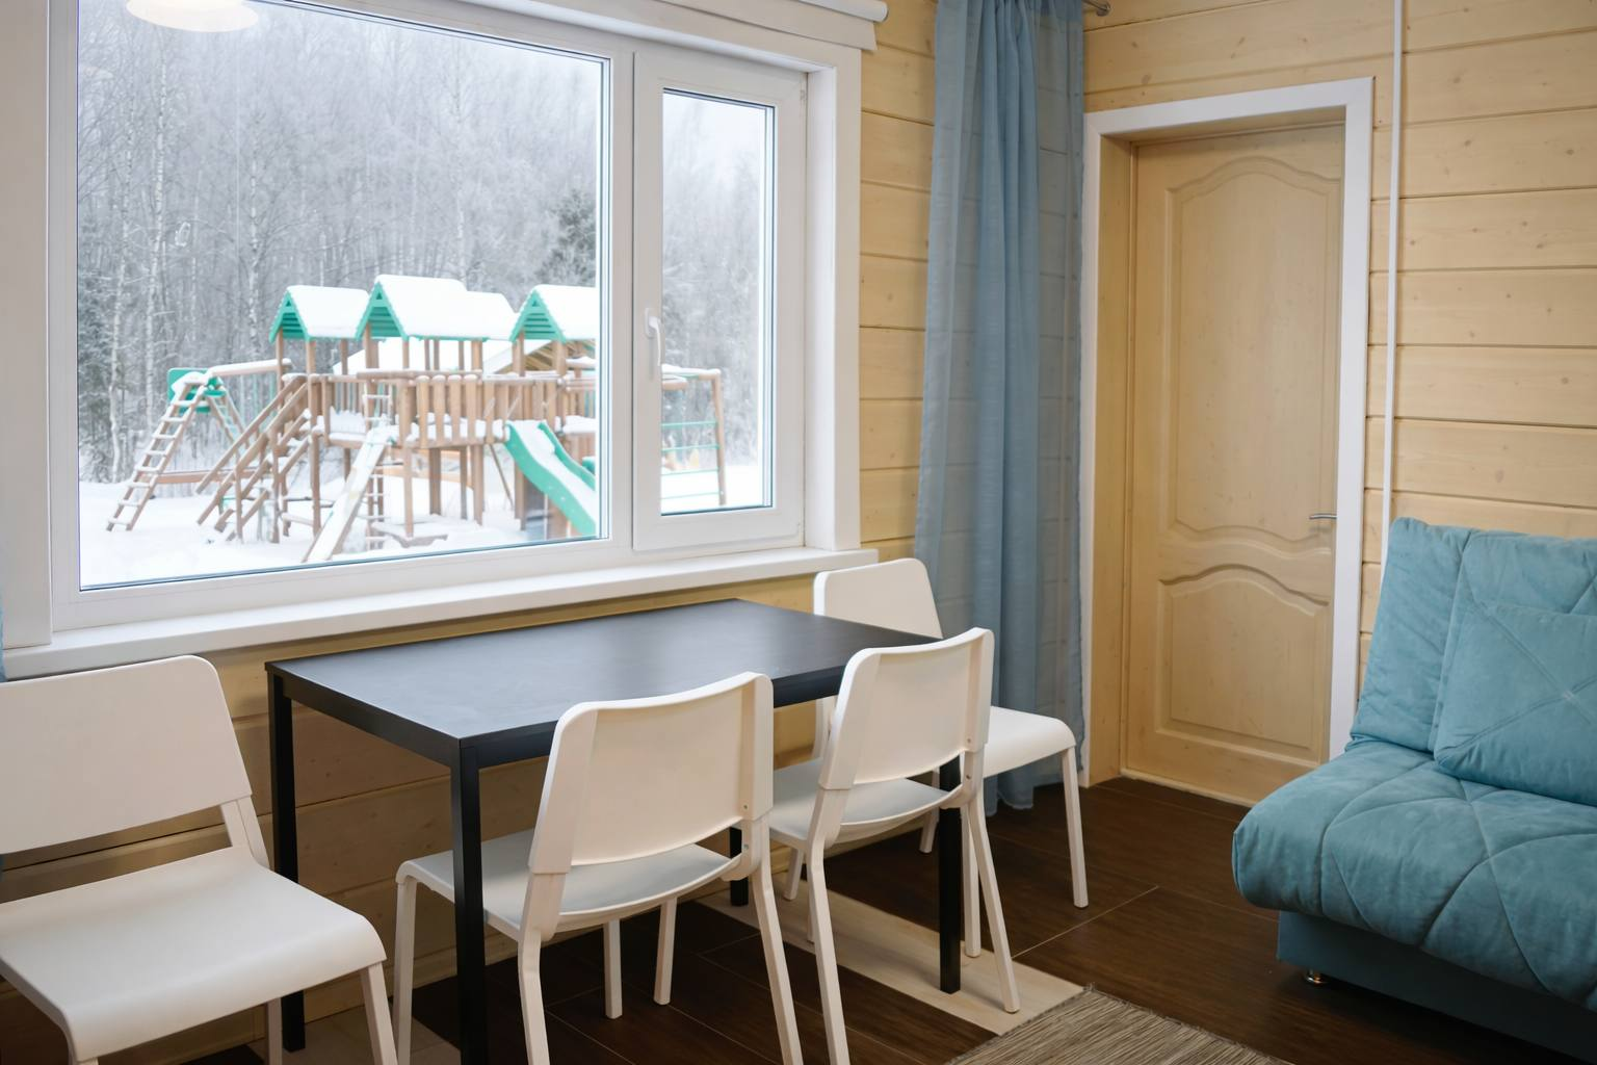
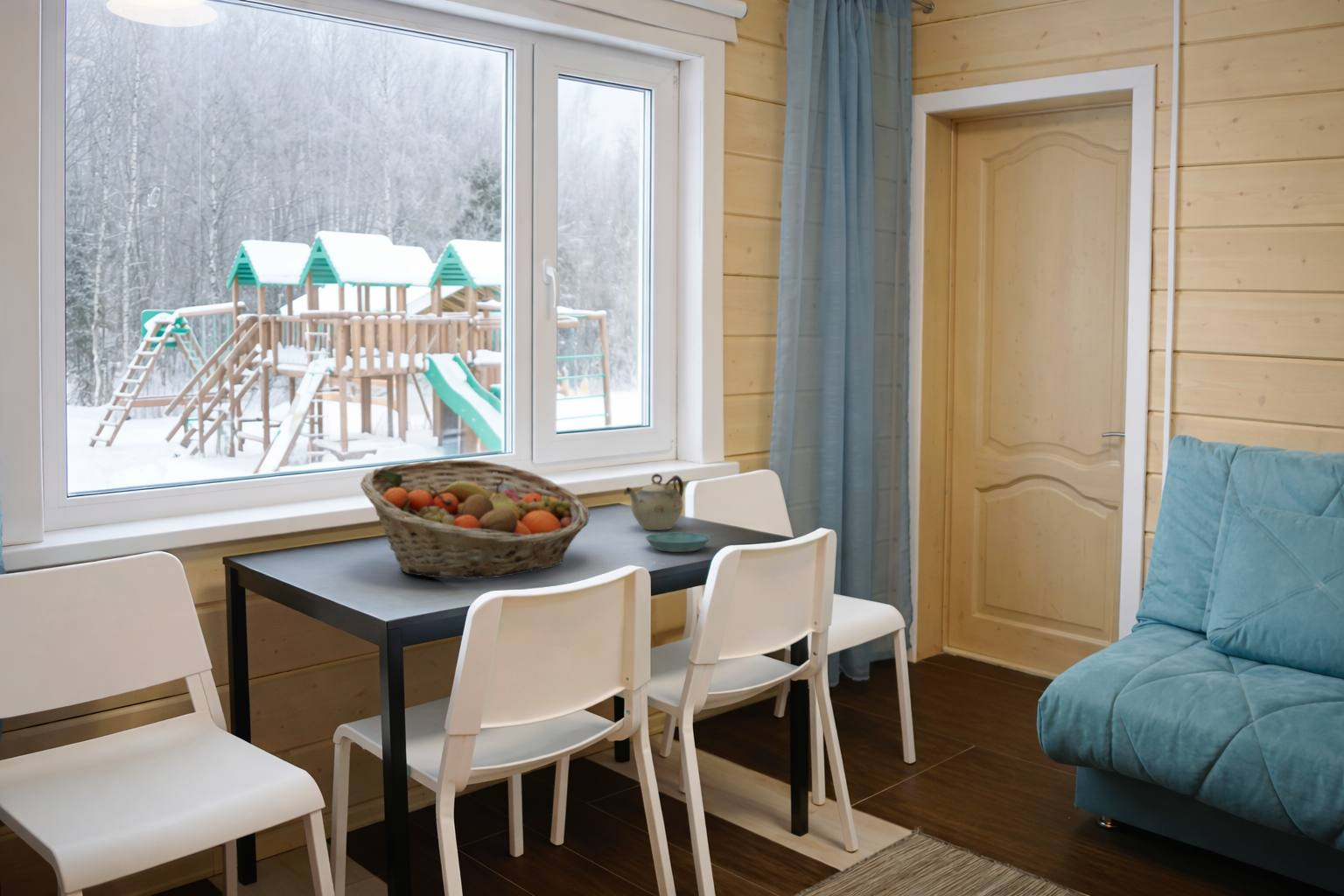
+ saucer (677, 542)
+ fruit basket (478, 515)
+ teapot (654, 501)
